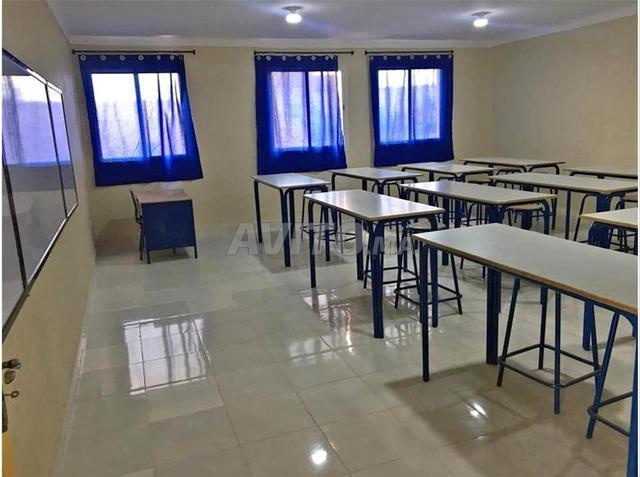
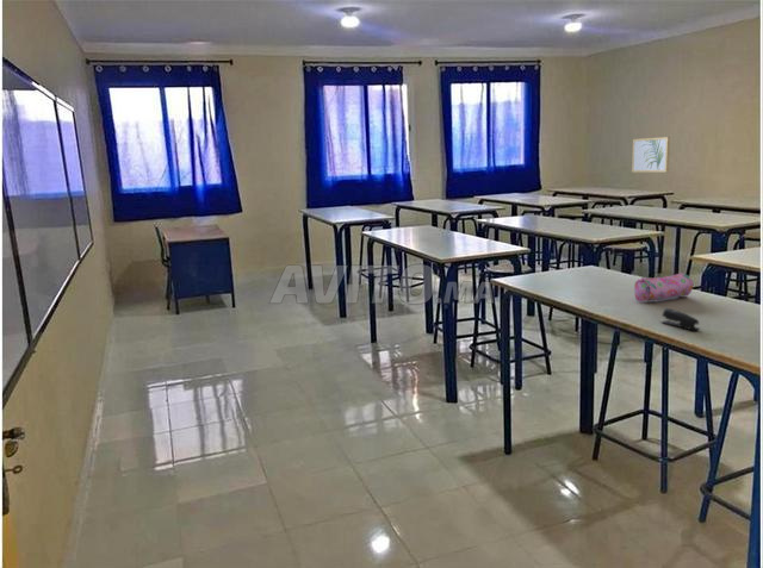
+ pencil case (662, 287)
+ wall art (650, 155)
+ stapler (680, 318)
